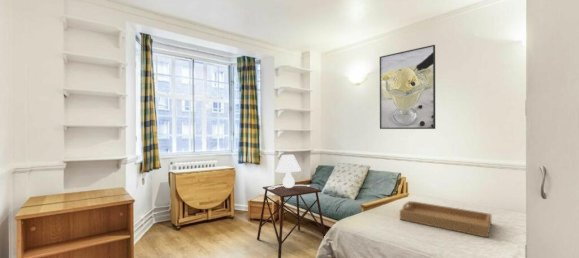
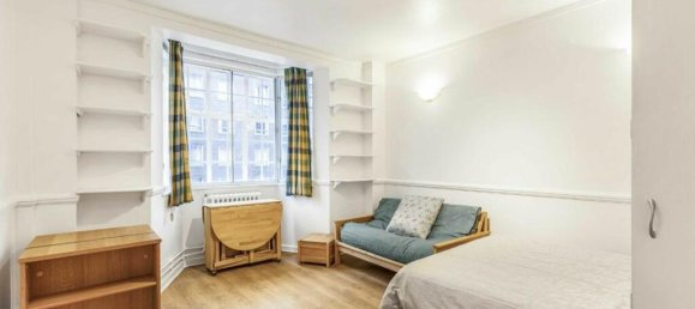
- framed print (405, 90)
- side table (291, 214)
- table lamp (289, 172)
- serving tray (444, 215)
